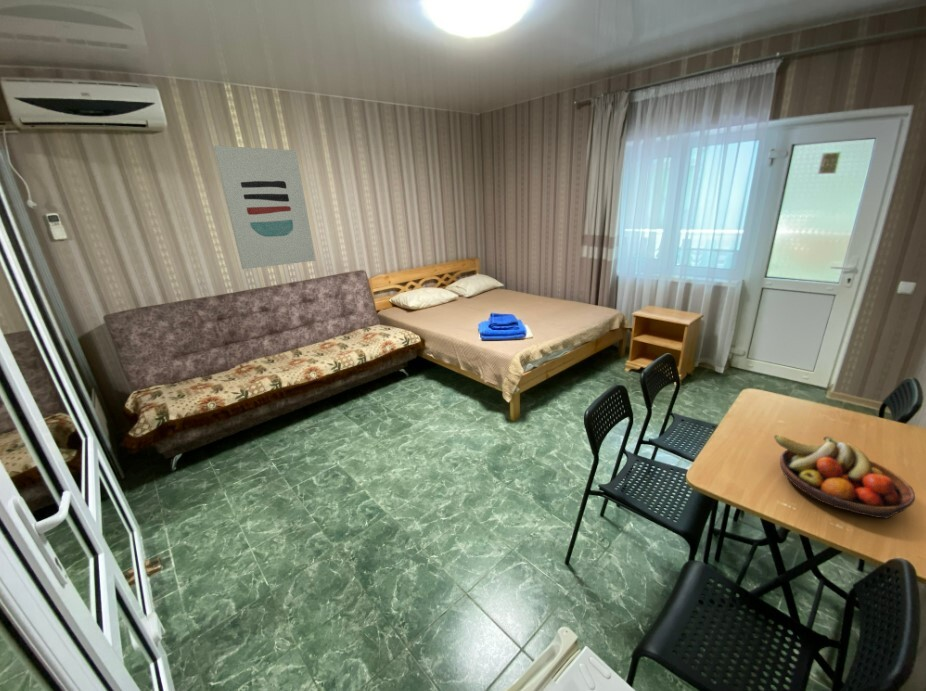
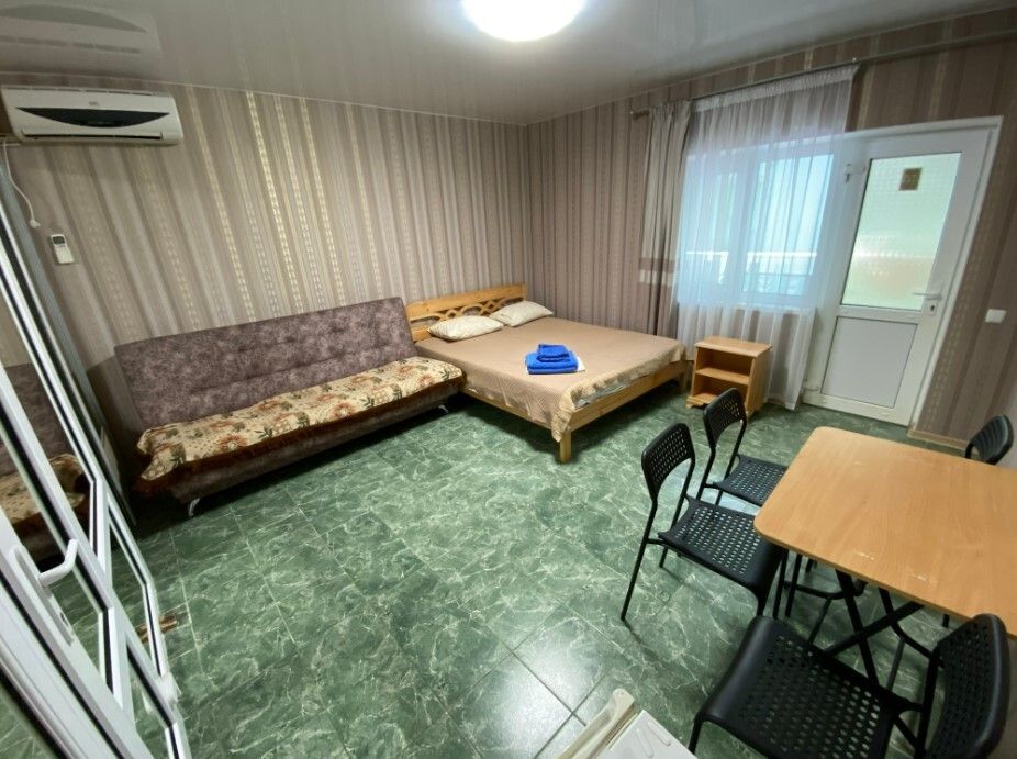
- wall art (269, 209)
- fruit bowl (841, 470)
